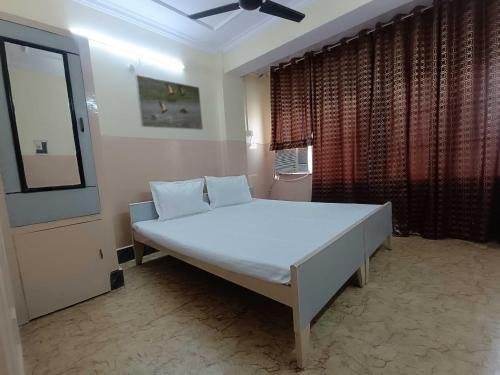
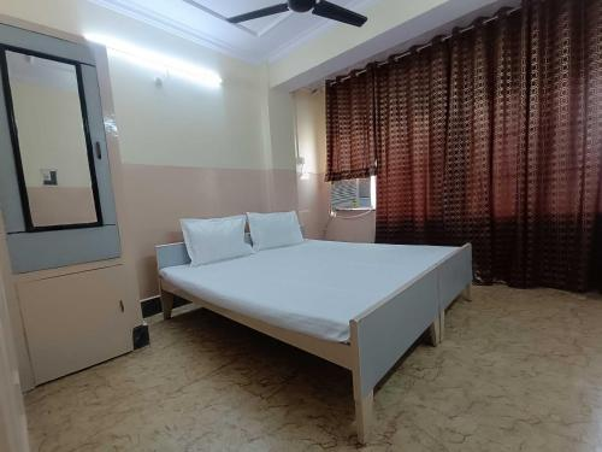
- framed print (172, 105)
